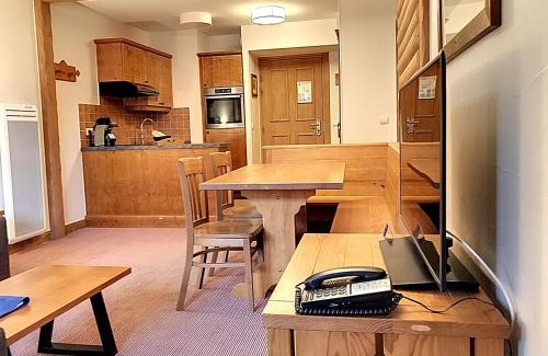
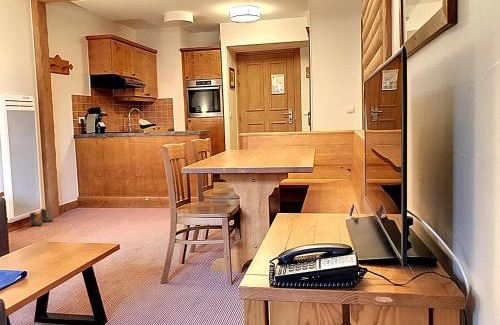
+ boots (41, 217)
